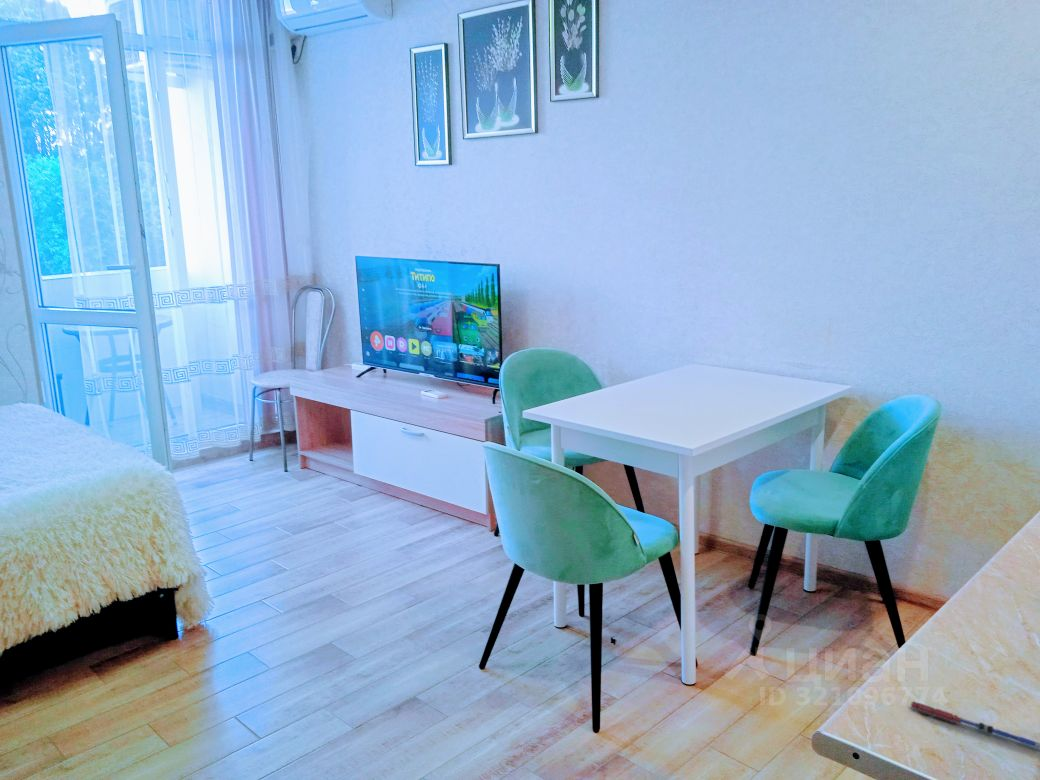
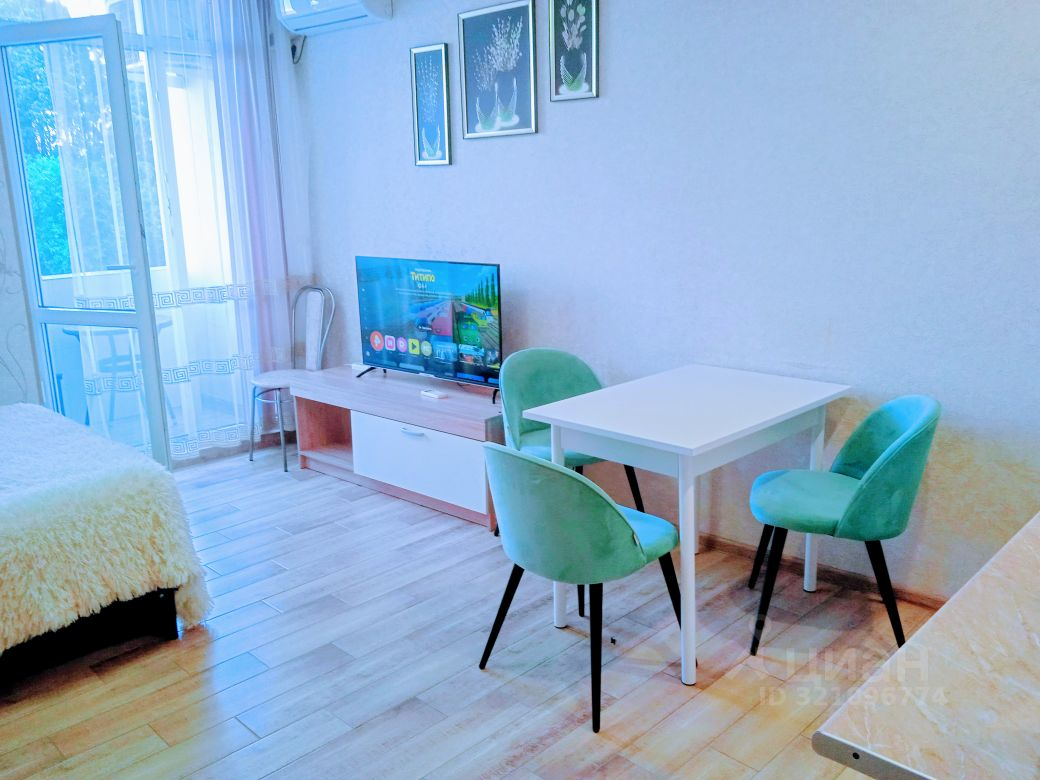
- pen (977, 724)
